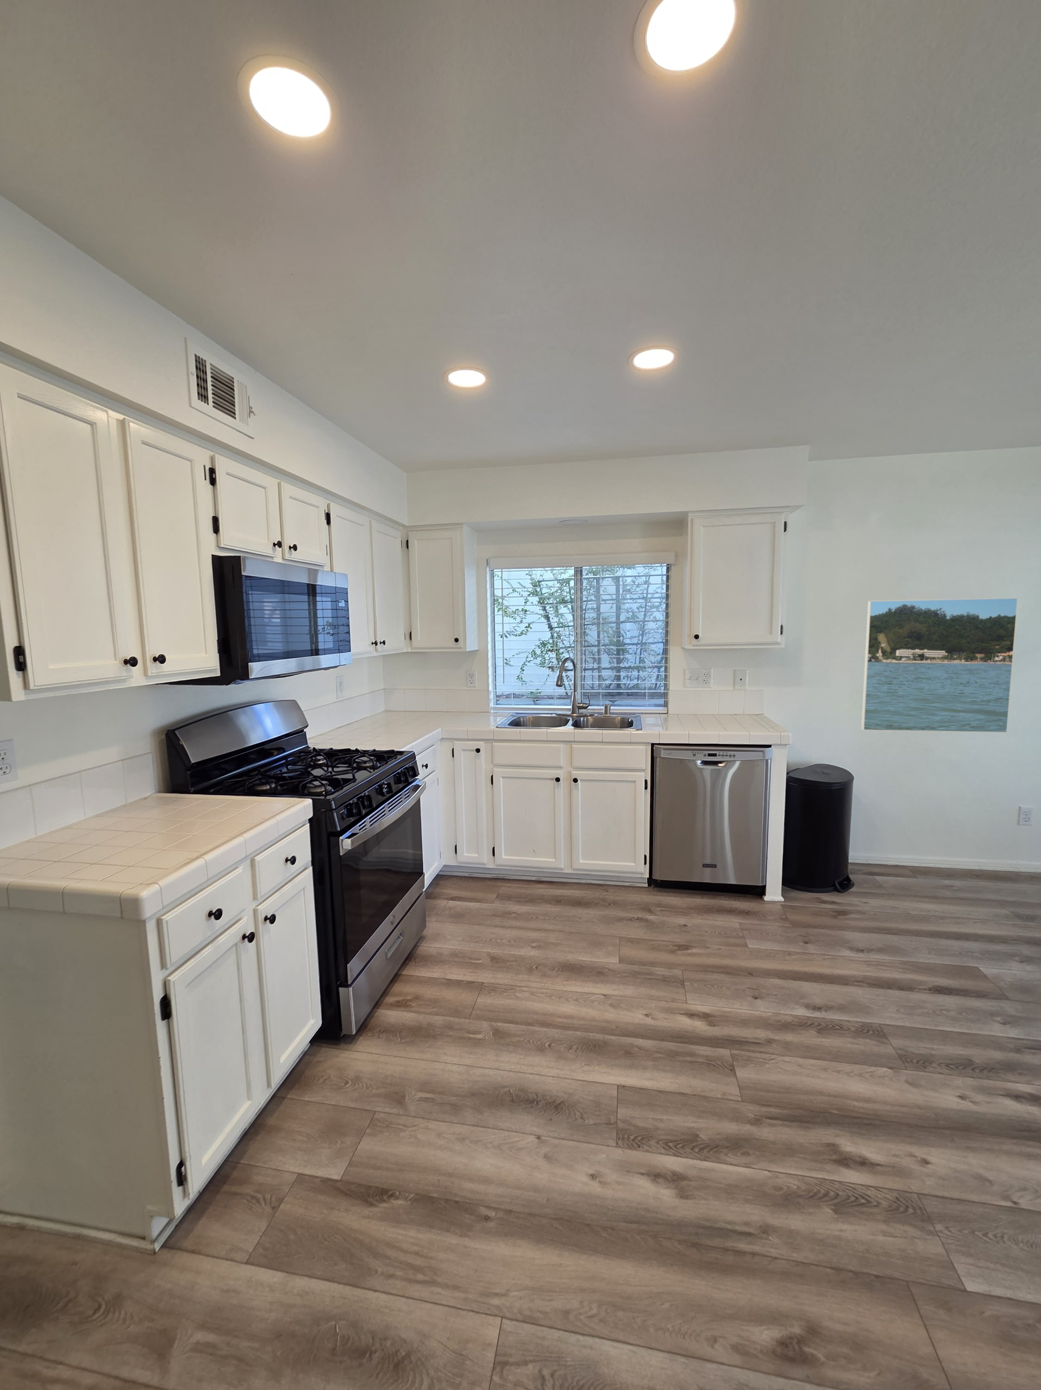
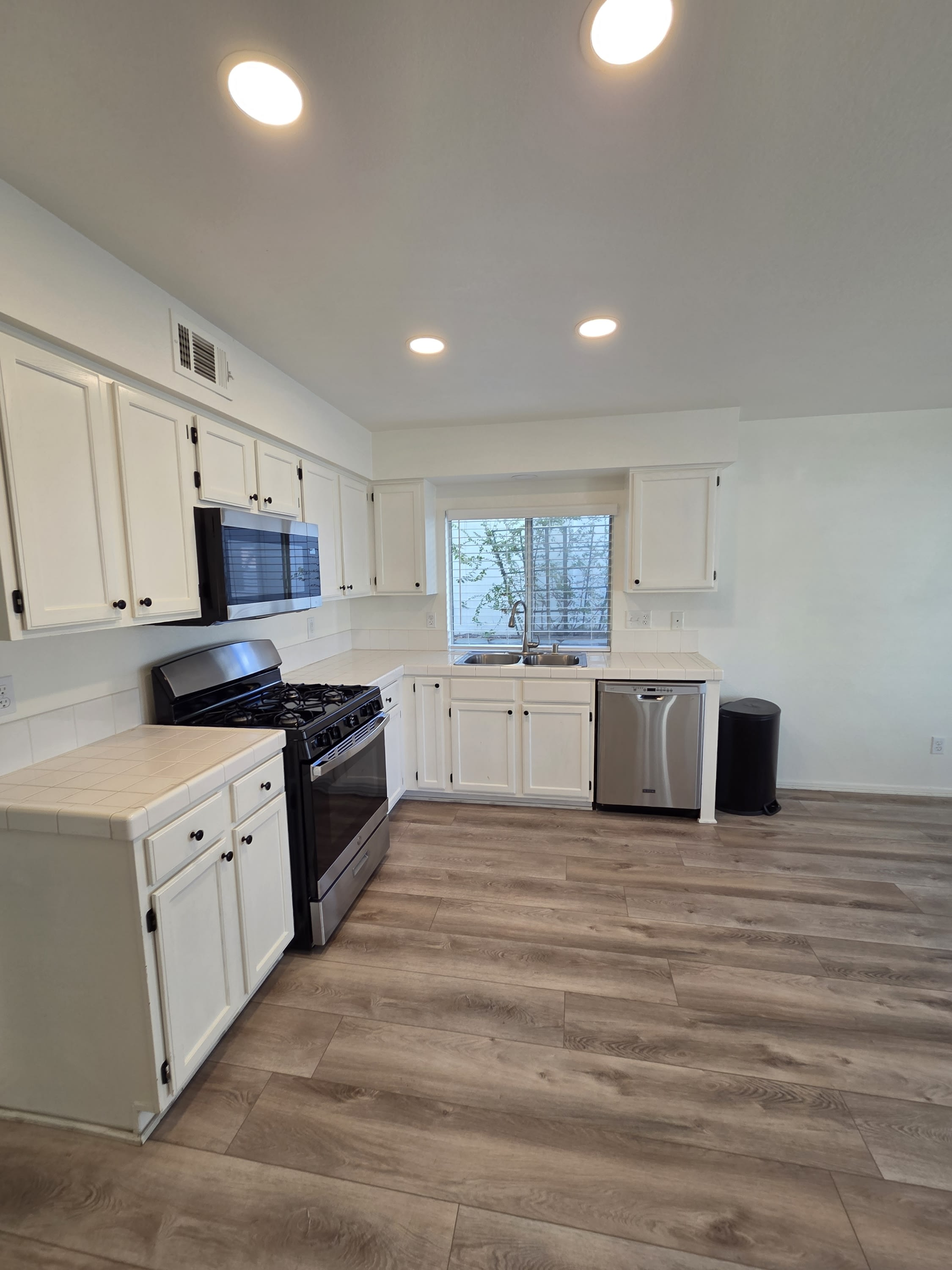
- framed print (936, 665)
